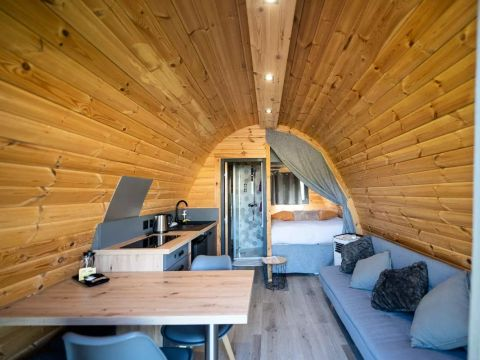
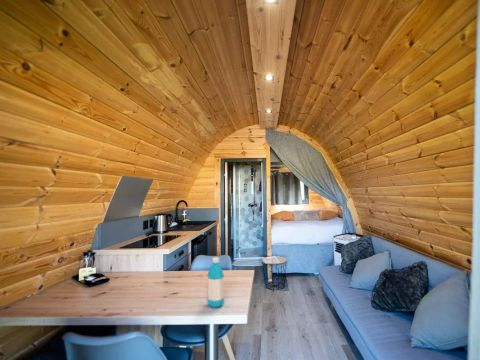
+ water bottle (215, 281)
